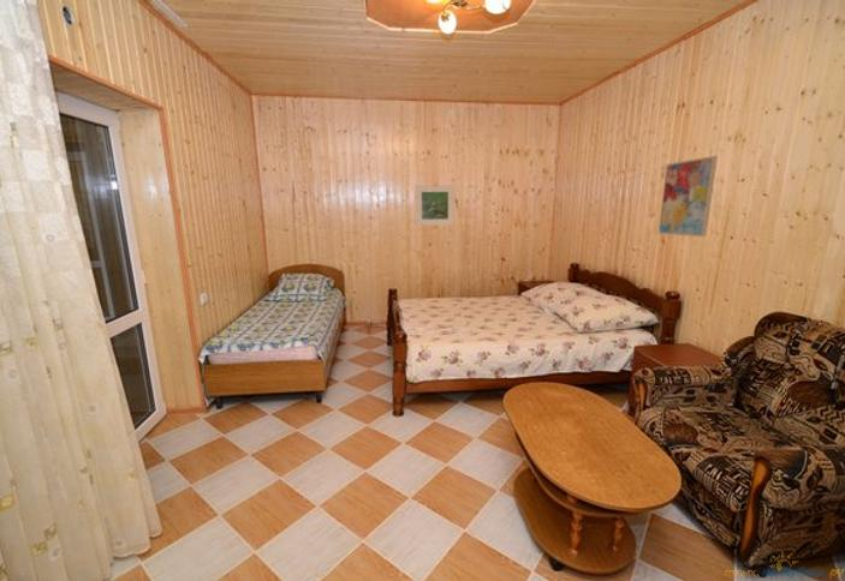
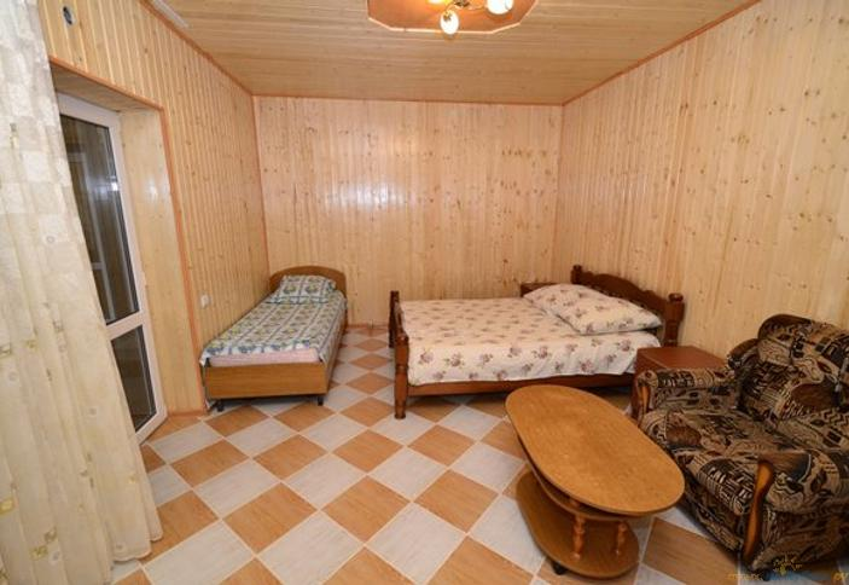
- wall art (684, 198)
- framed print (434, 205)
